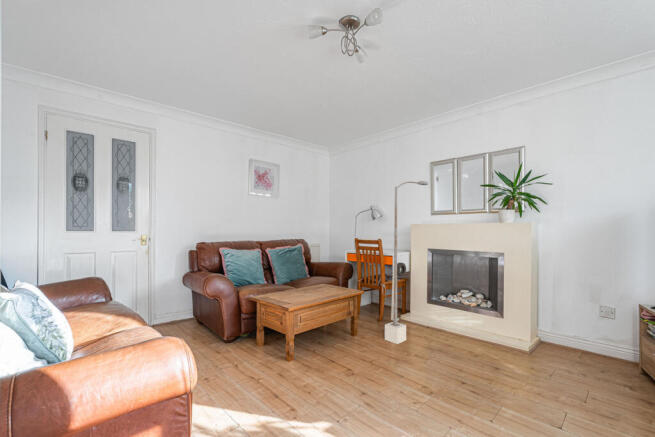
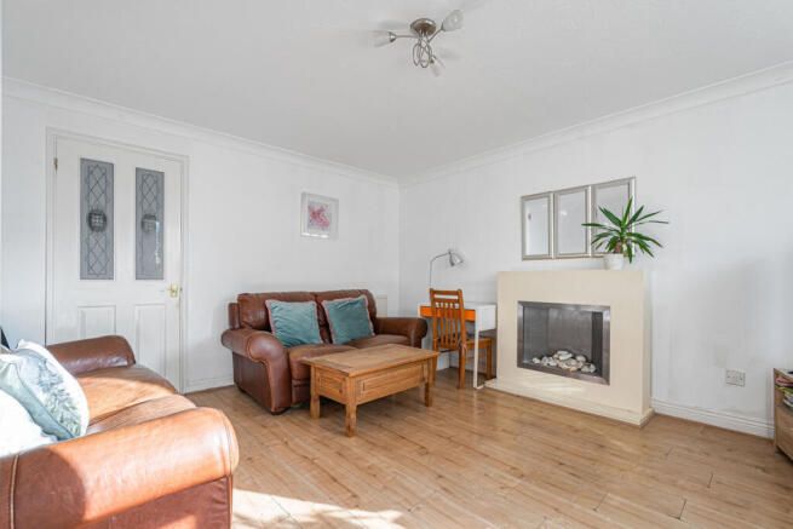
- street lamp (403, 263)
